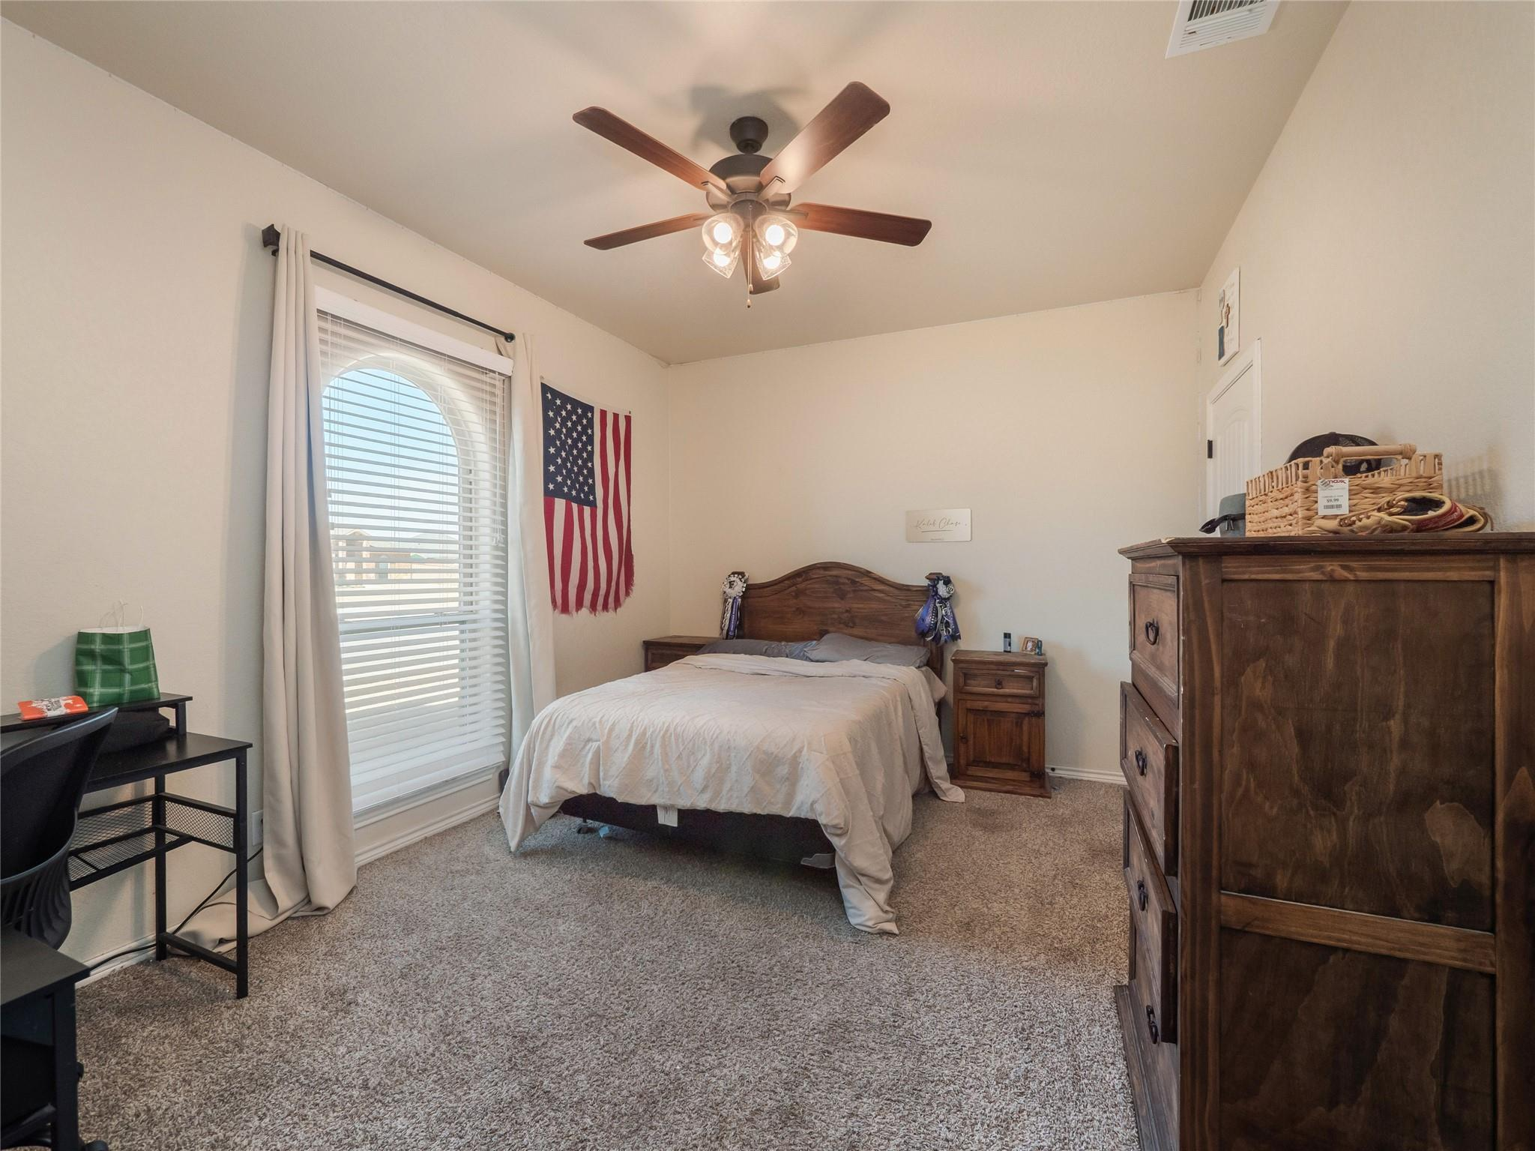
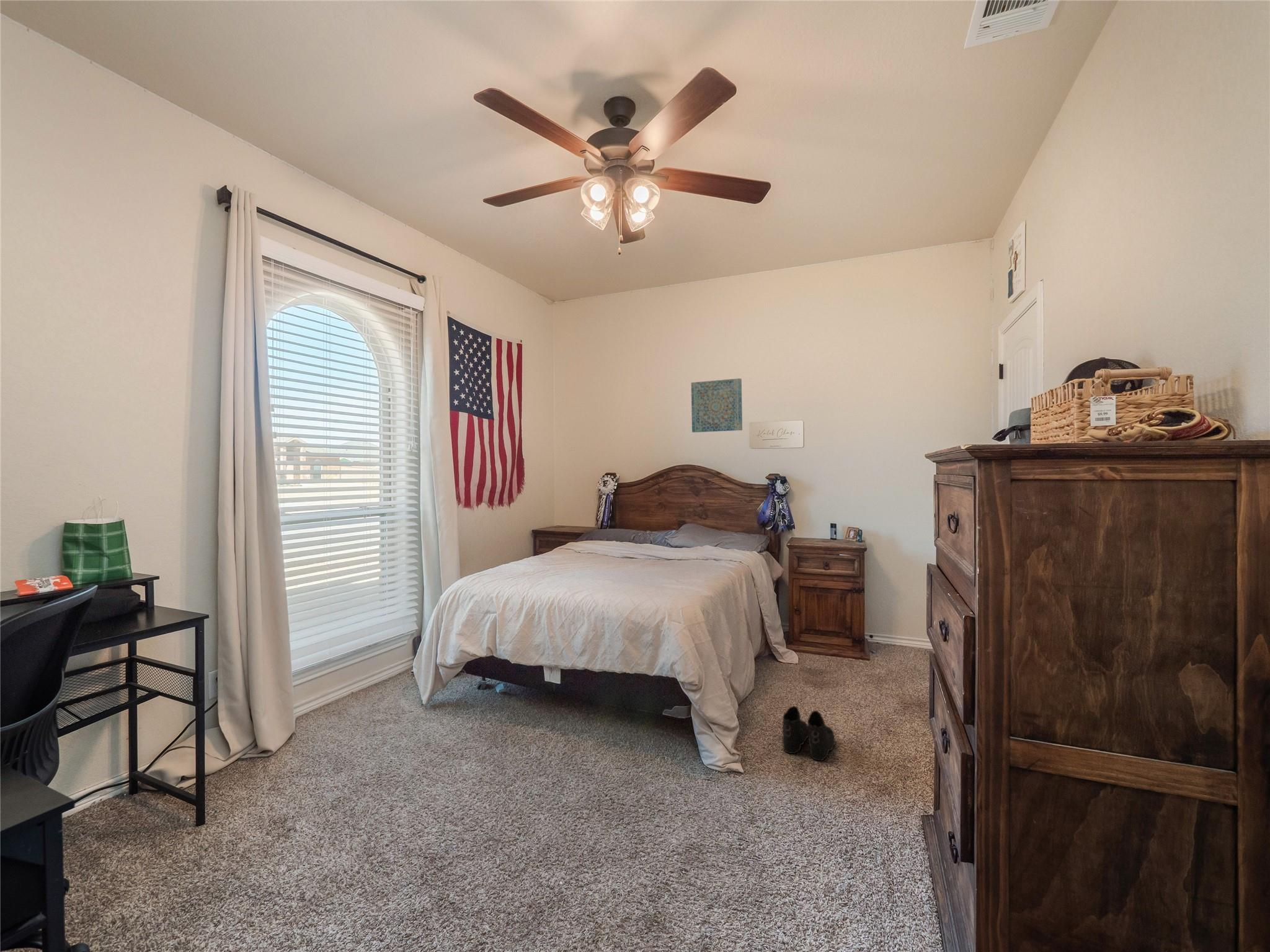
+ wall art (716, 406)
+ boots (808, 725)
